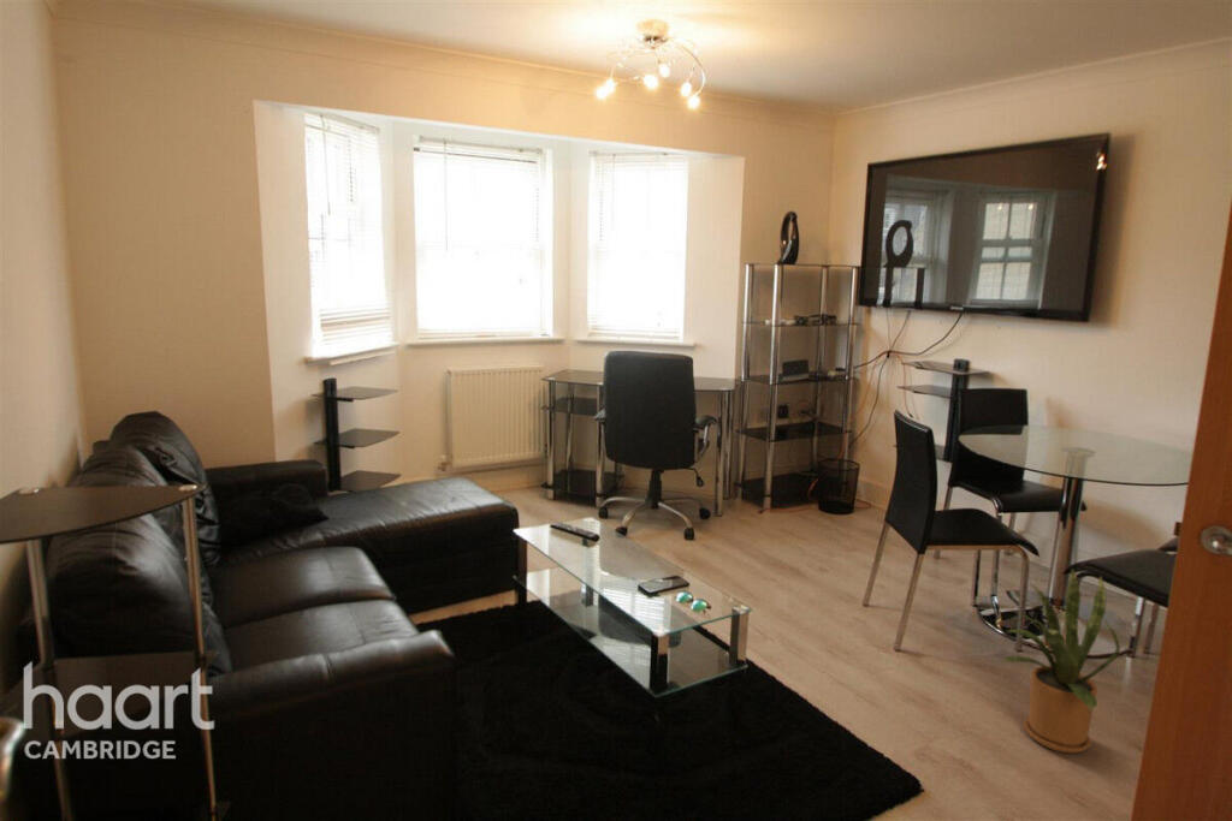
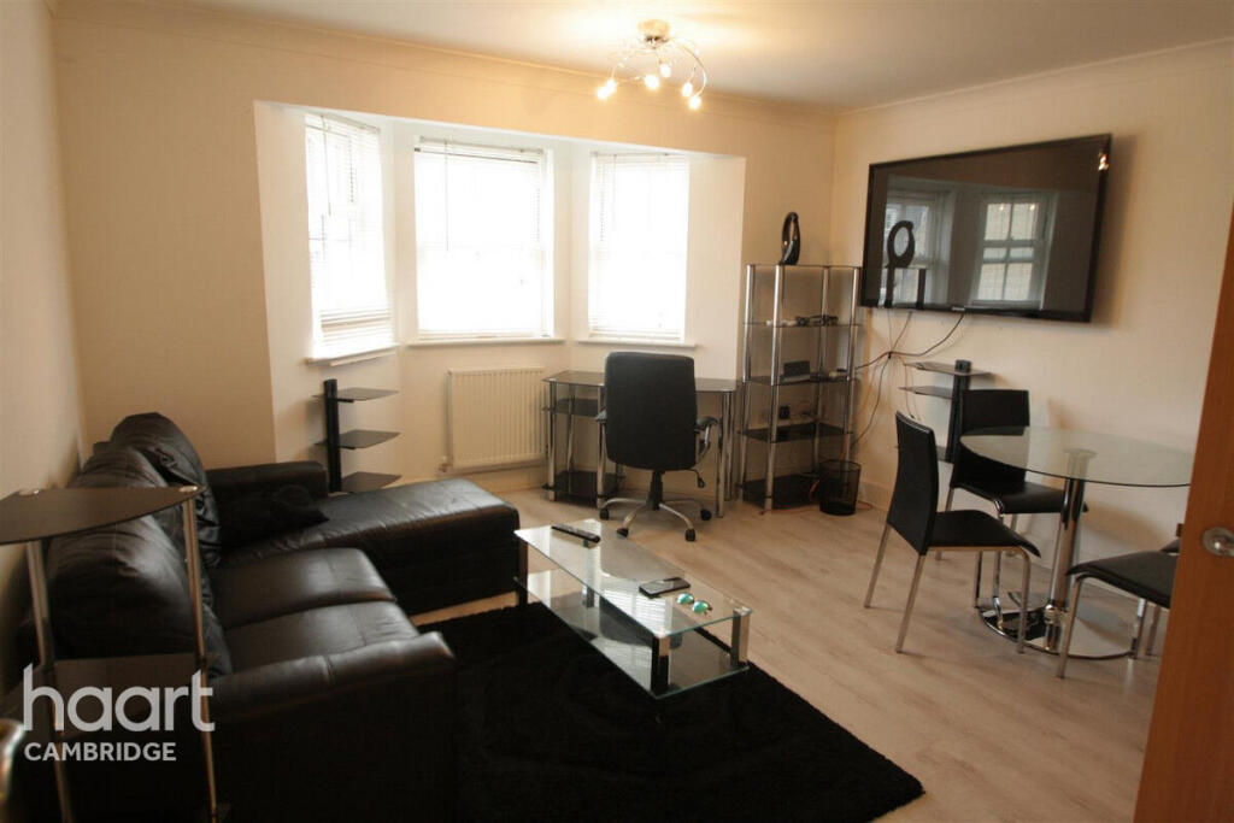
- house plant (1053, 660)
